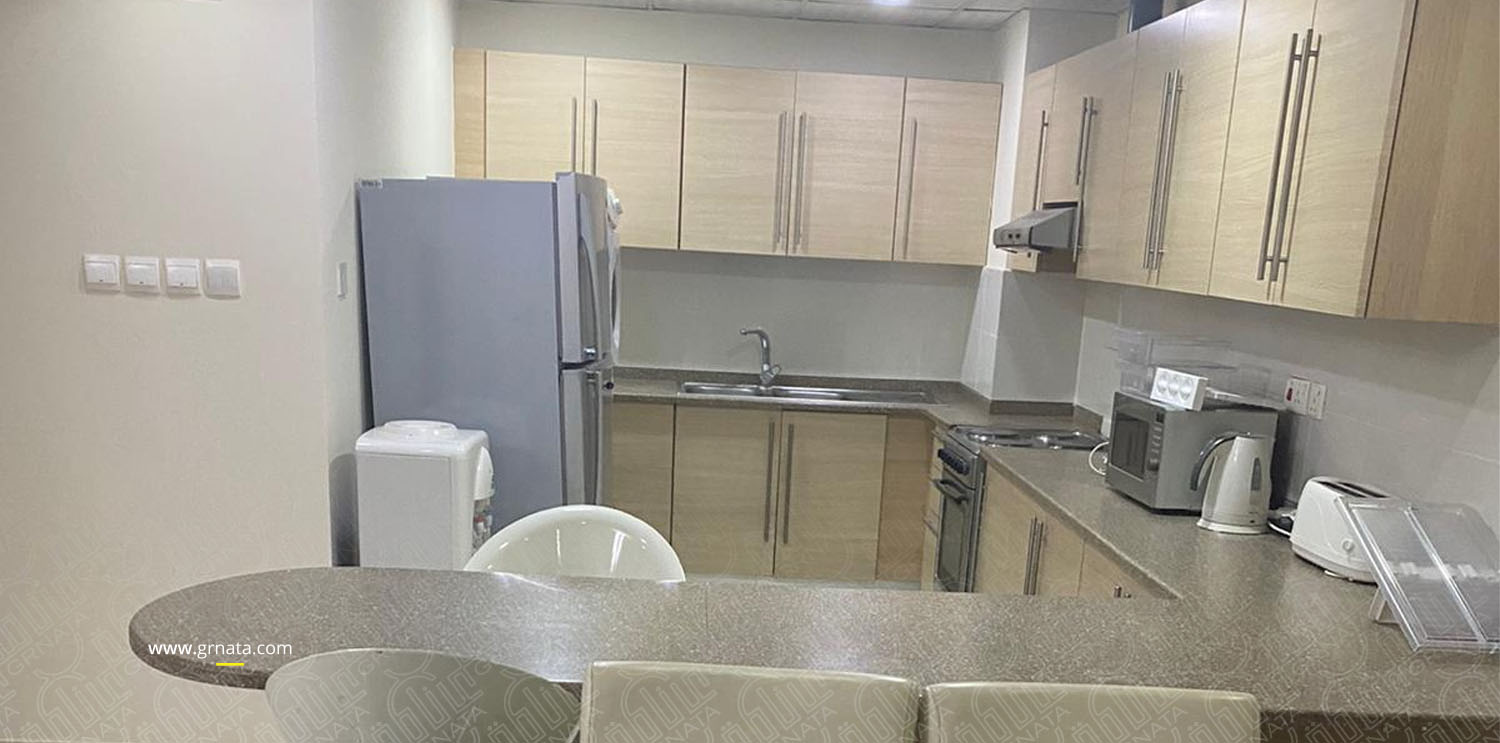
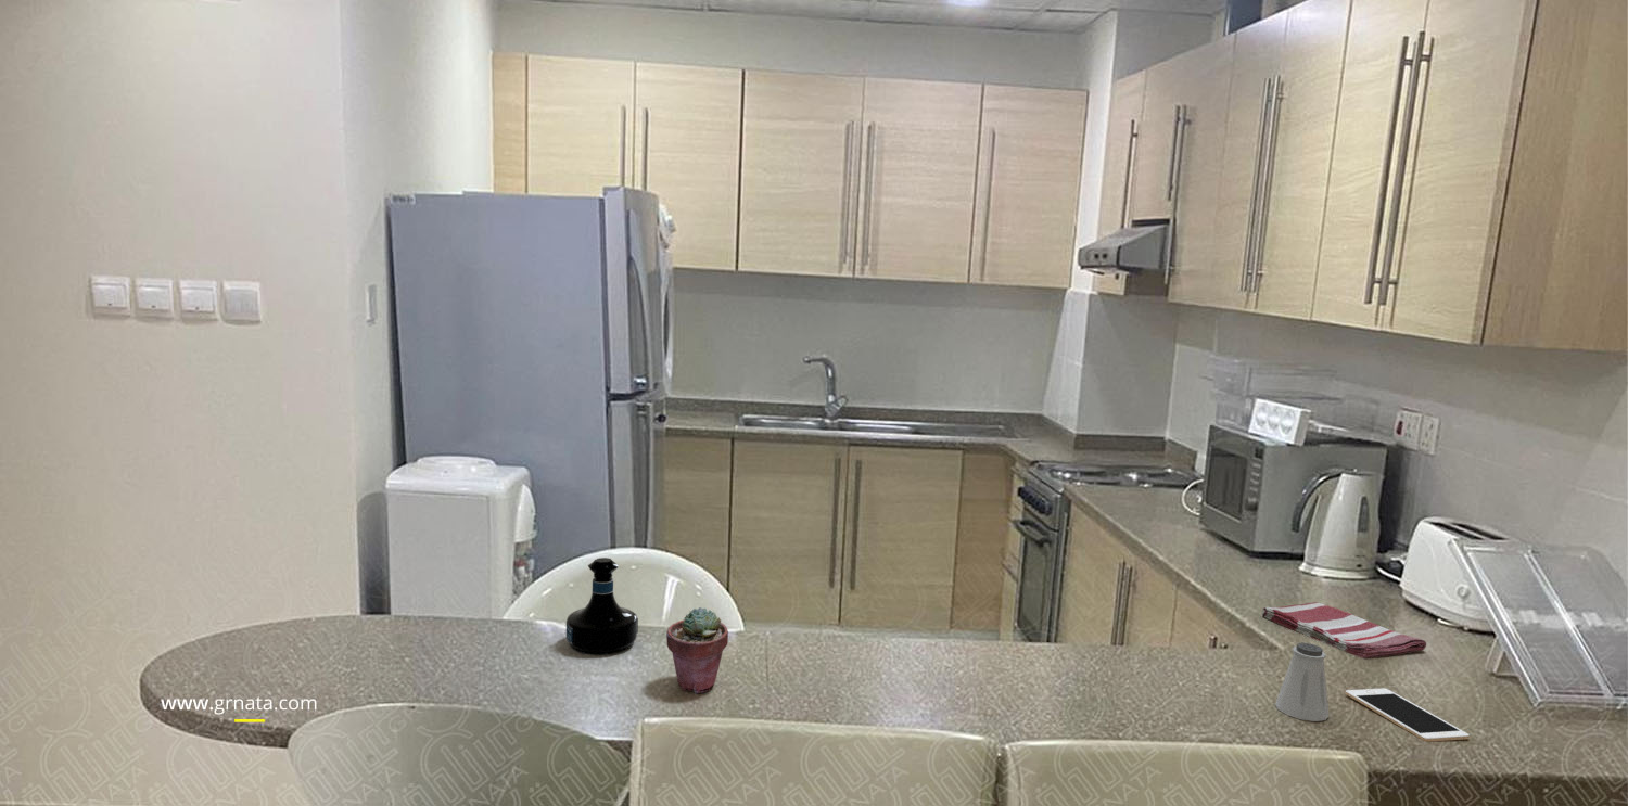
+ cell phone (1404, 713)
+ dish towel (1340, 626)
+ saltshaker (1306, 678)
+ potted succulent (697, 645)
+ tequila bottle (602, 601)
